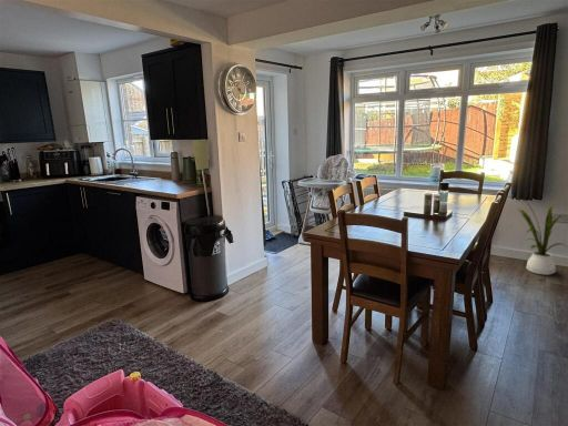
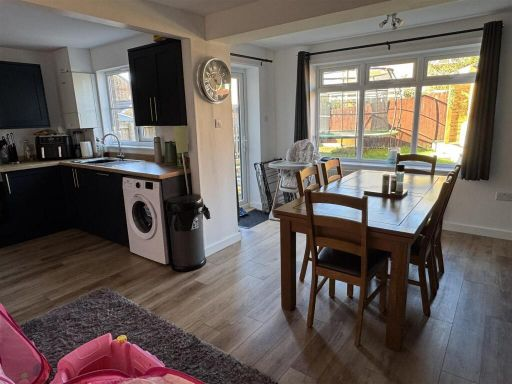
- house plant (540, 235)
